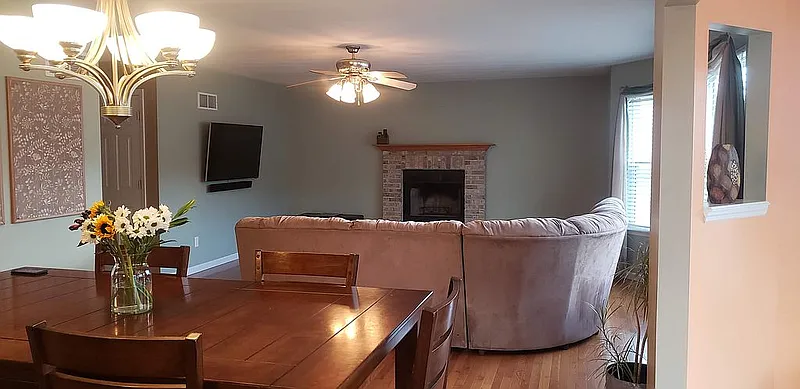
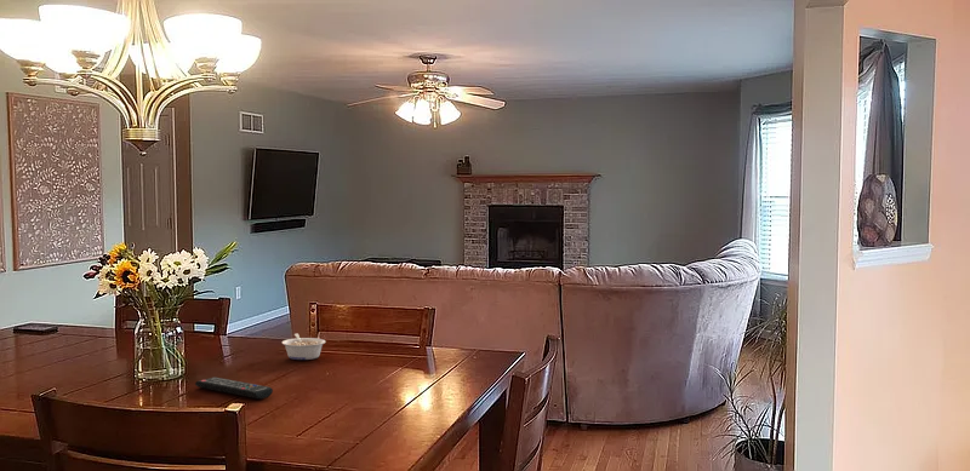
+ remote control (233, 387)
+ legume (302, 347)
